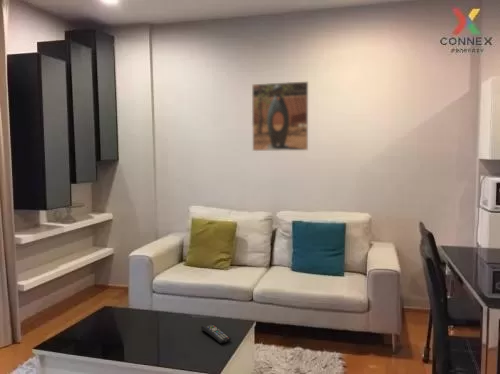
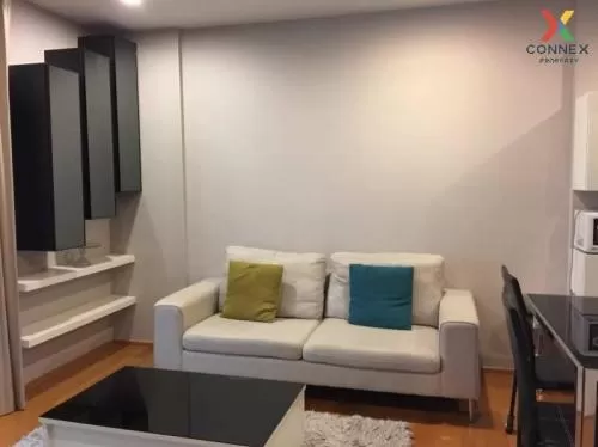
- remote control (215, 332)
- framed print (279, 117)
